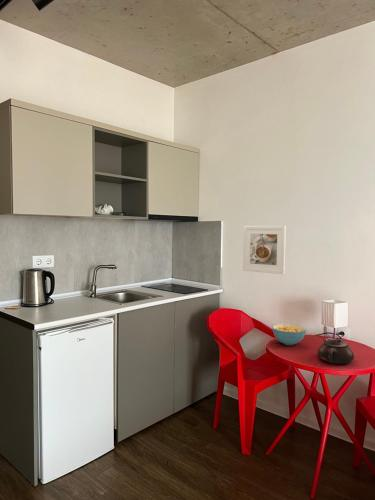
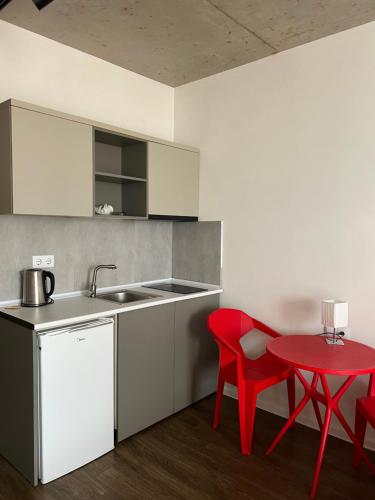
- teapot (334, 349)
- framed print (263, 249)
- cereal bowl (288, 335)
